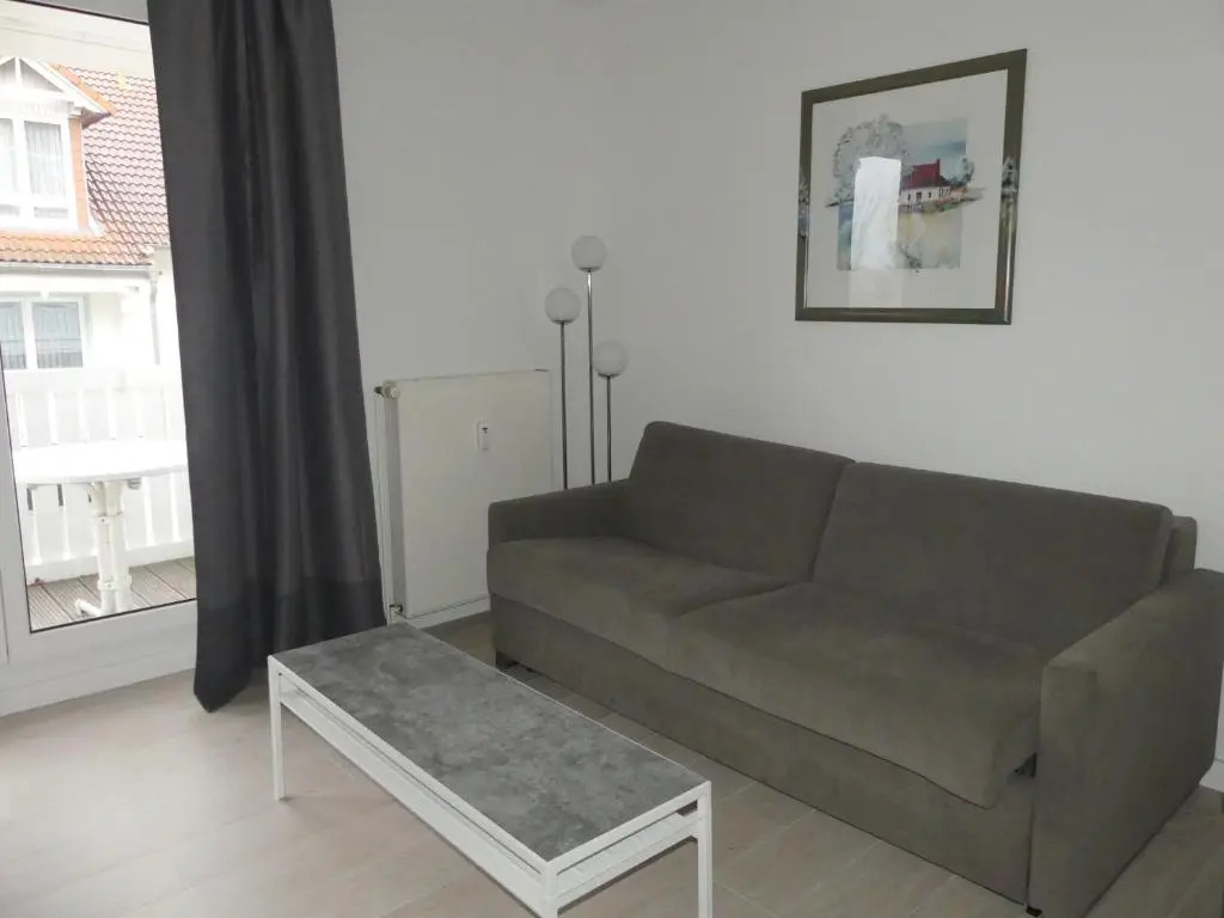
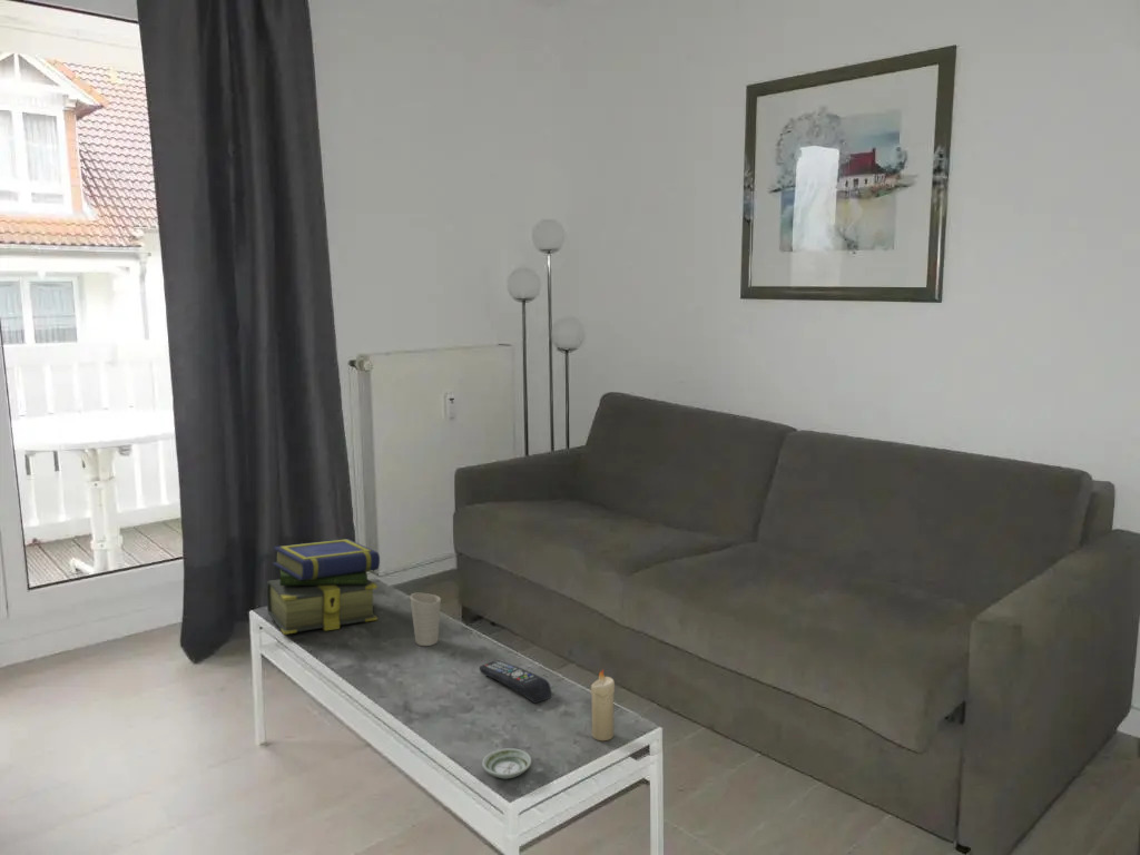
+ candle (602, 702)
+ cup (425, 618)
+ stack of books (323, 581)
+ saucer (507, 766)
+ remote control (514, 678)
